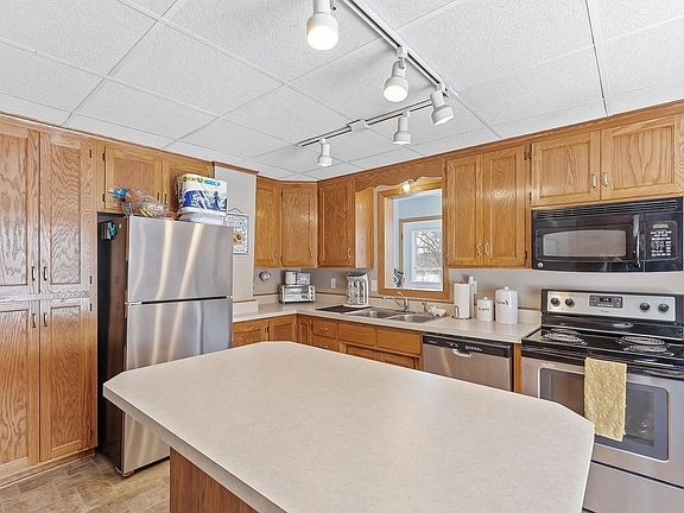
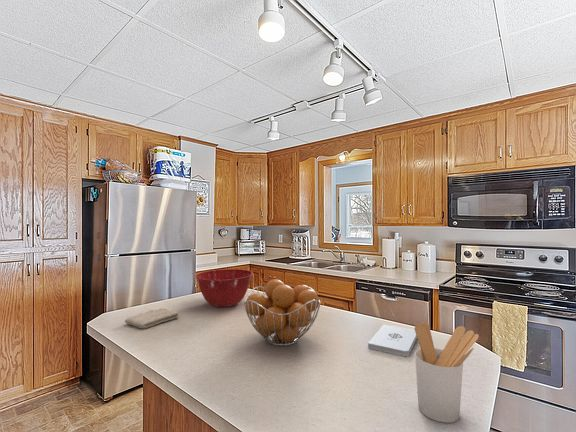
+ washcloth (153, 317)
+ utensil holder (447, 368)
+ fruit basket (282, 310)
+ notepad (394, 338)
+ mixing bowl (224, 288)
